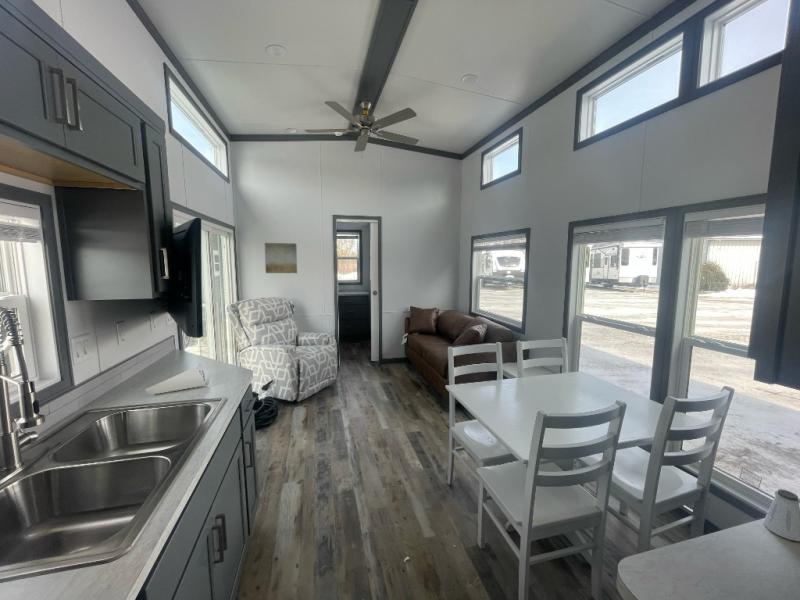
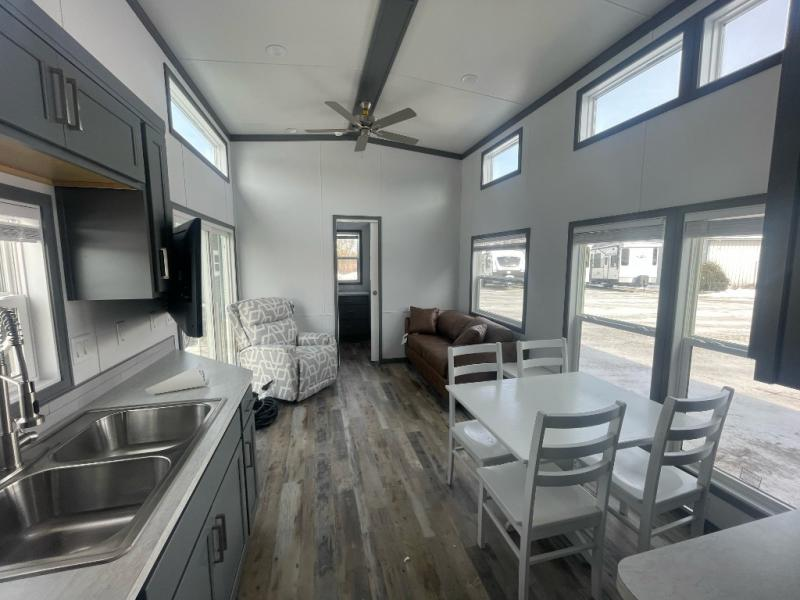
- wall art (281, 258)
- saltshaker (785, 511)
